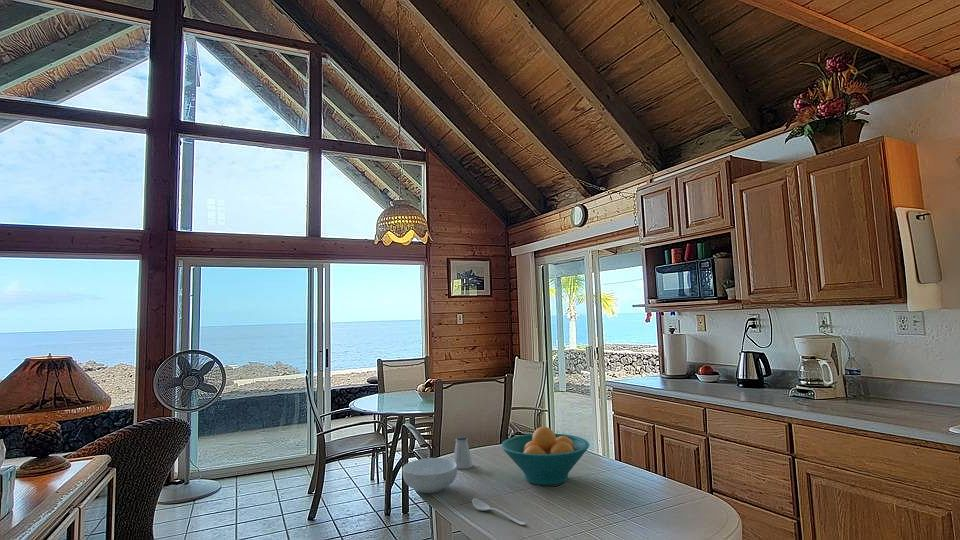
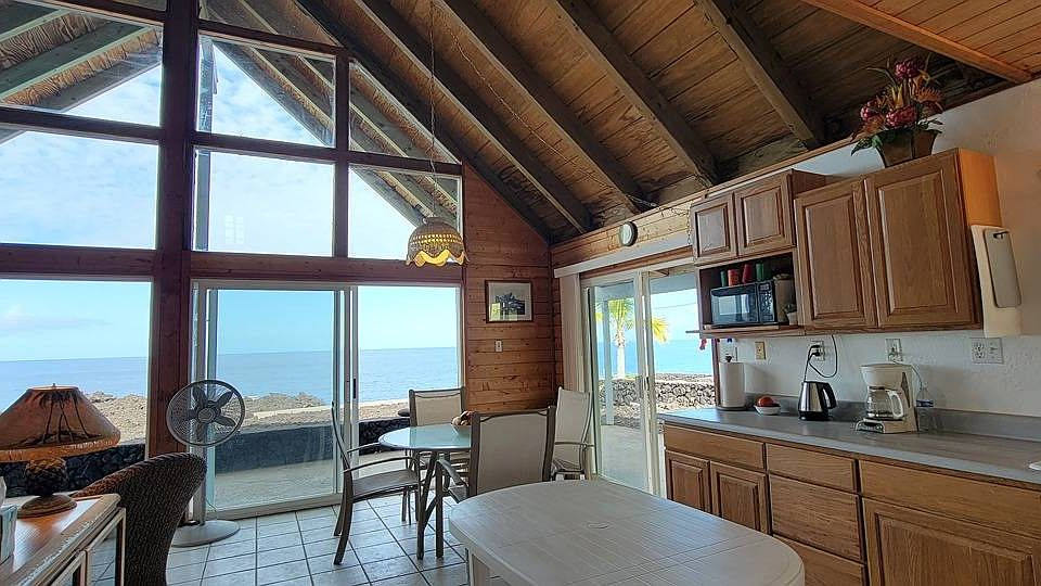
- spoon (498, 511)
- saltshaker (462, 451)
- cereal bowl (430, 477)
- fruit bowl (545, 453)
